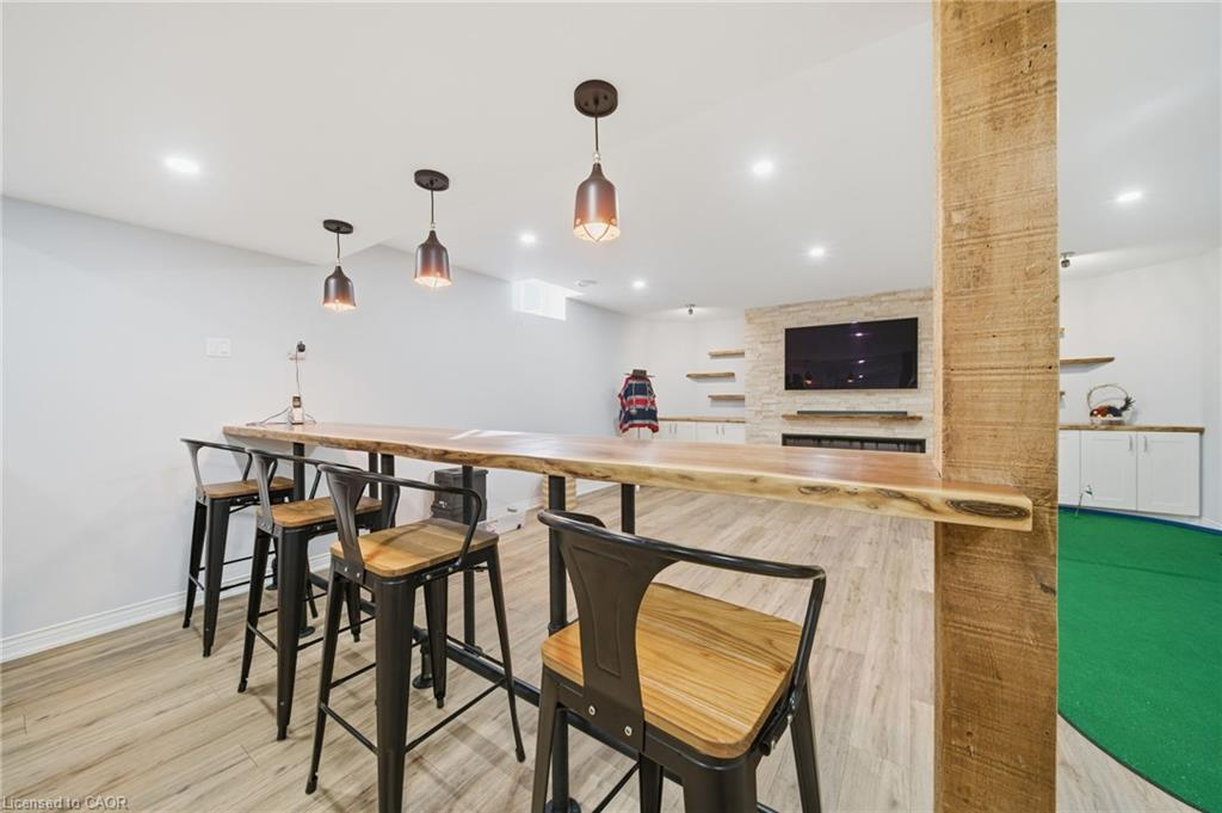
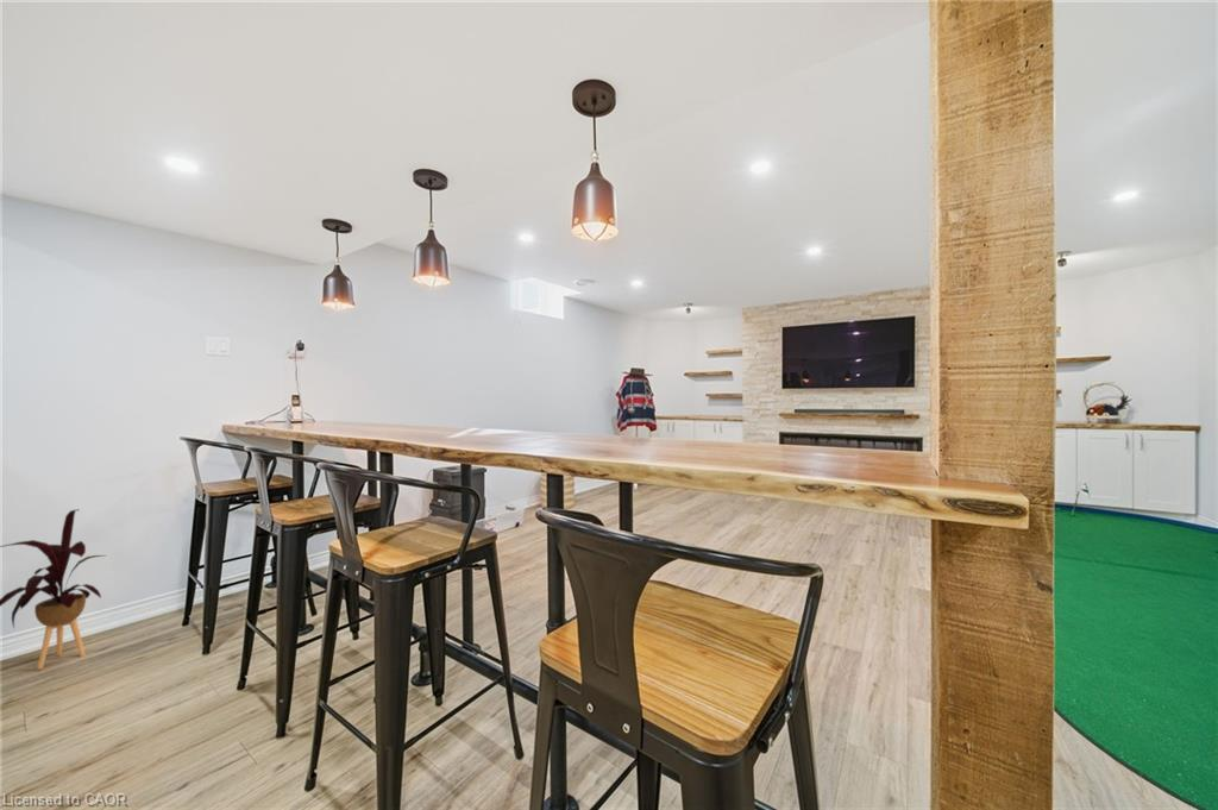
+ house plant (49, 588)
